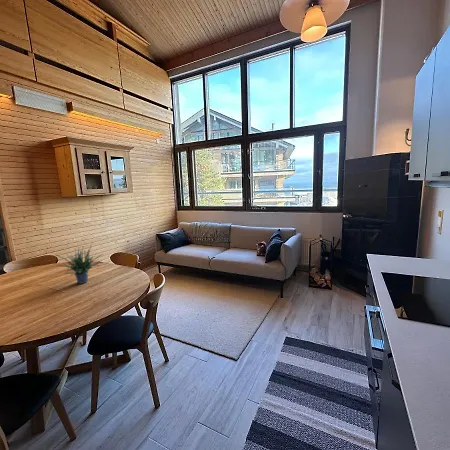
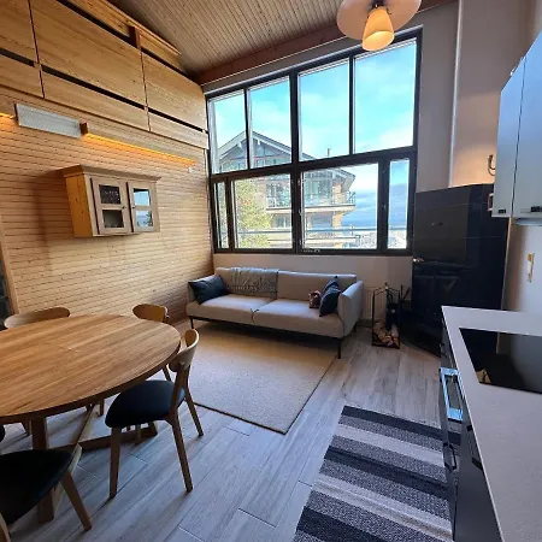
- potted plant (79, 262)
